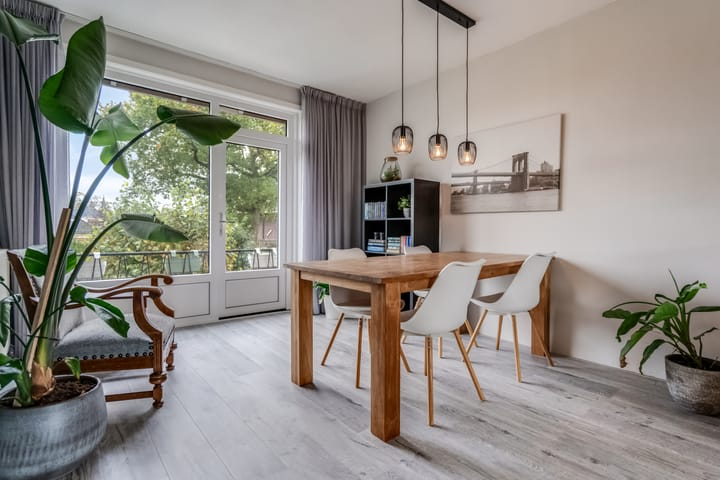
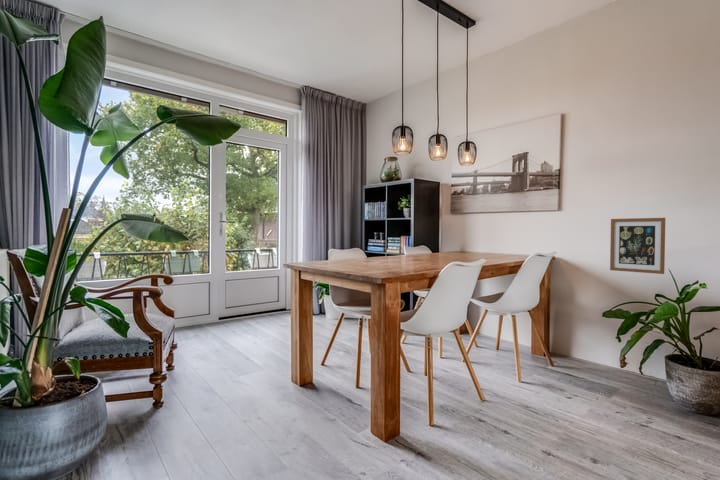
+ wall art (636, 245)
